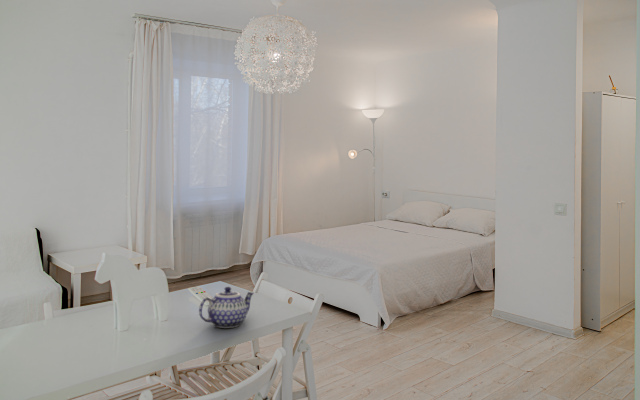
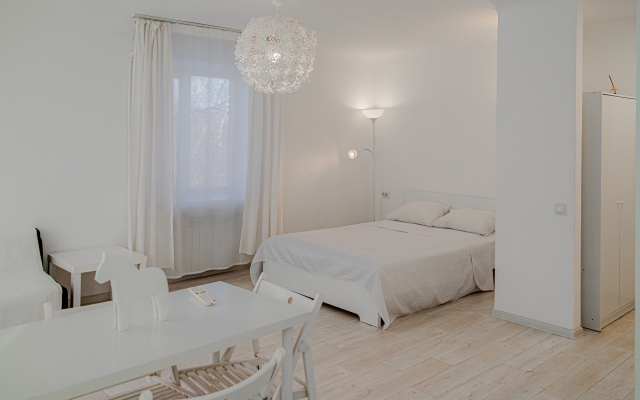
- teapot (227, 305)
